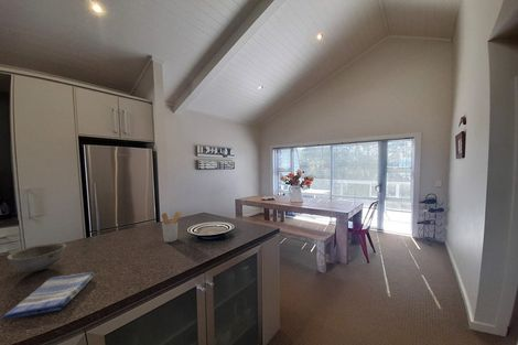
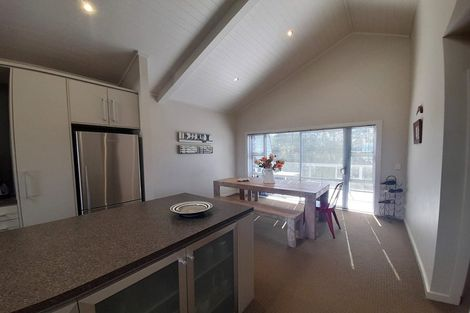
- bowl (39, 259)
- dish towel (55, 291)
- utensil holder (173, 225)
